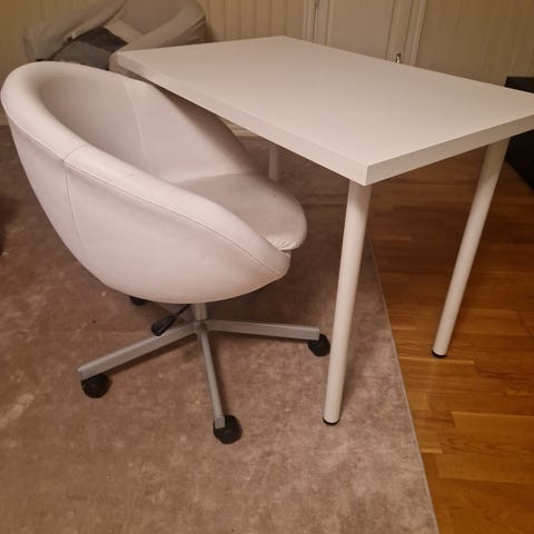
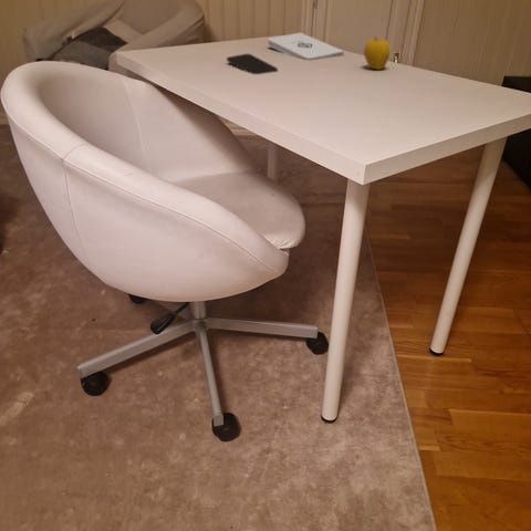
+ apple (376, 52)
+ smartphone (251, 64)
+ notepad (303, 48)
